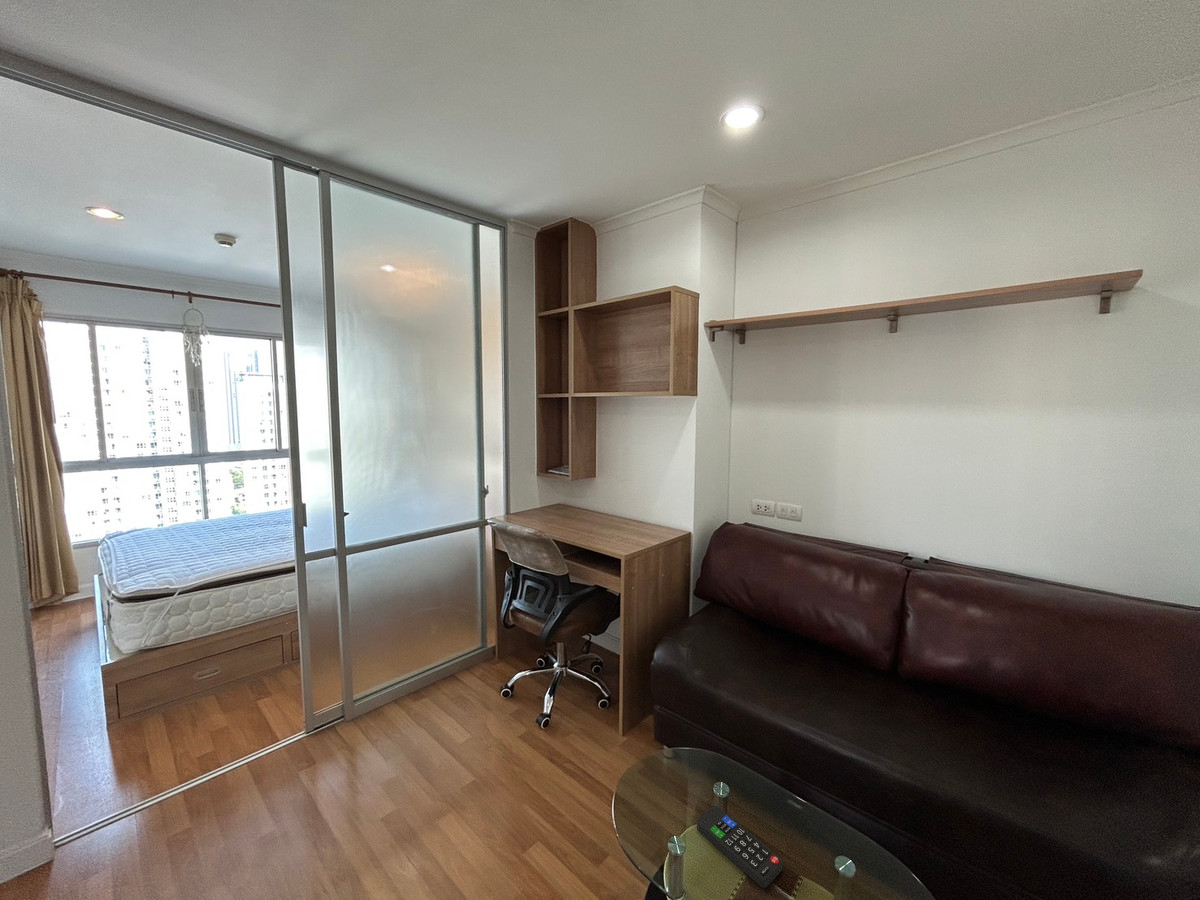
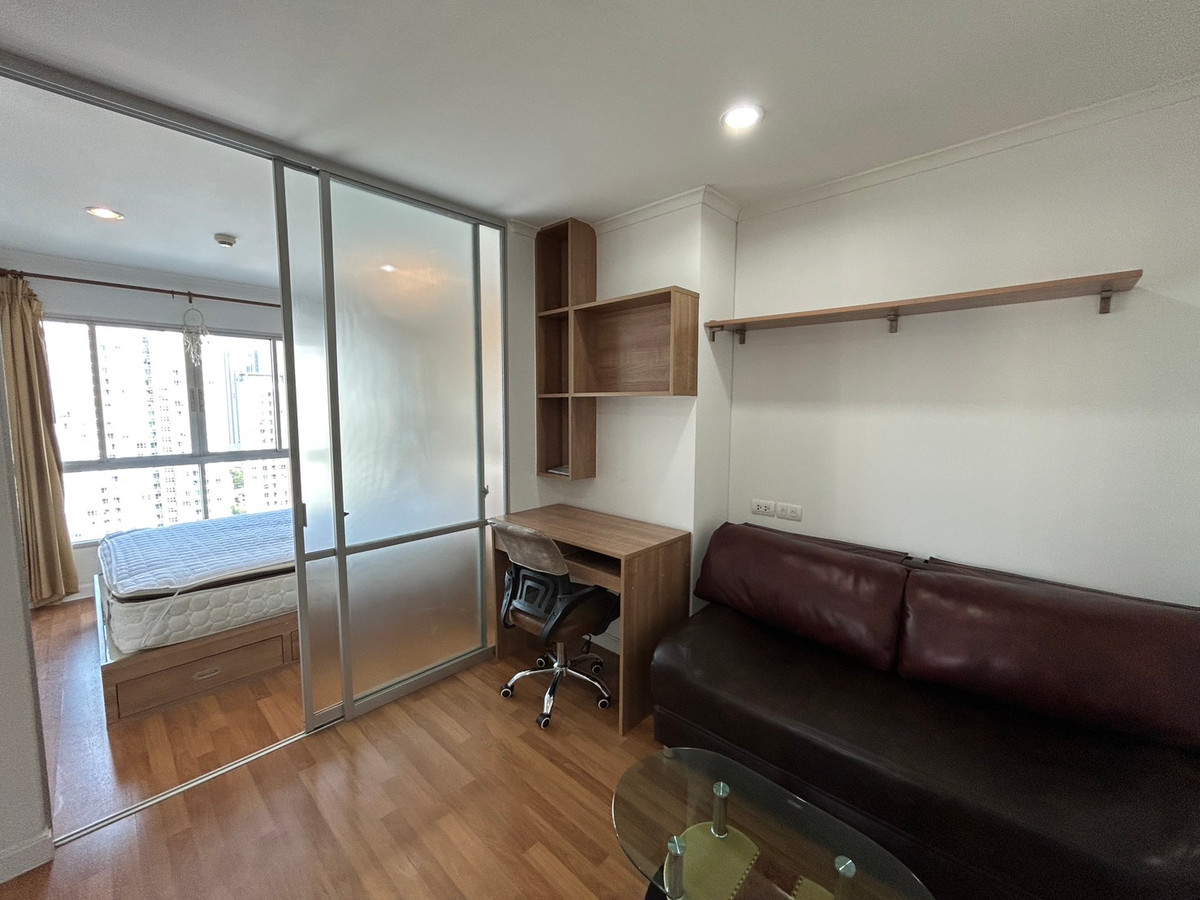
- remote control (737, 842)
